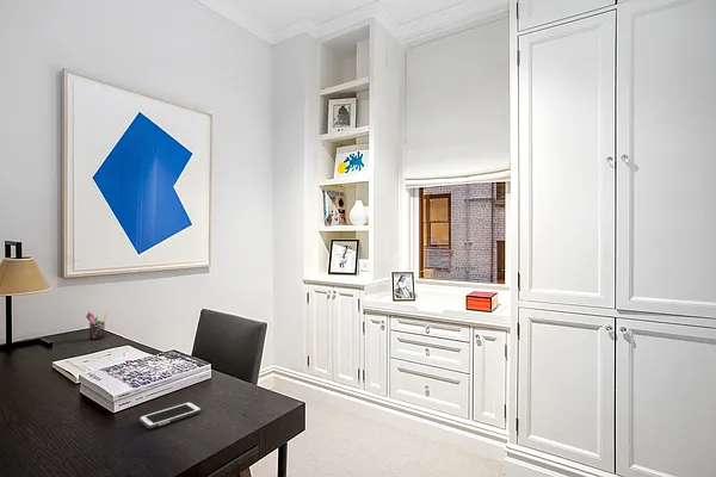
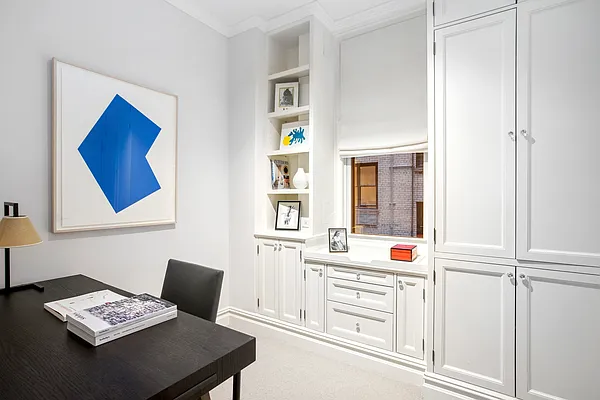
- cell phone (171, 414)
- pen holder (95, 324)
